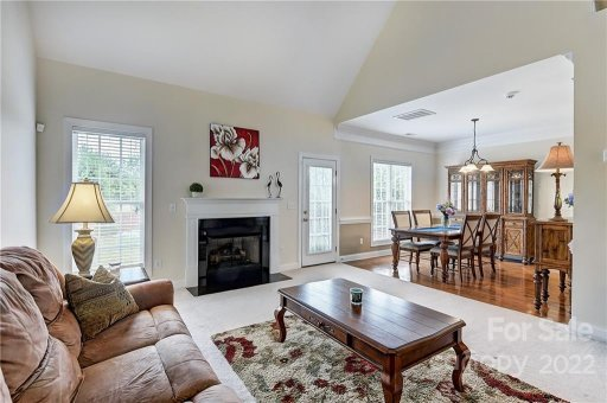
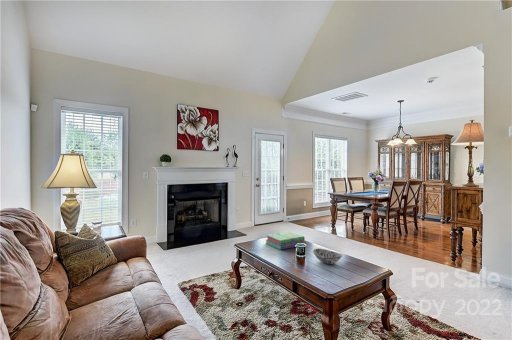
+ decorative bowl (327, 257)
+ stack of books (285, 240)
